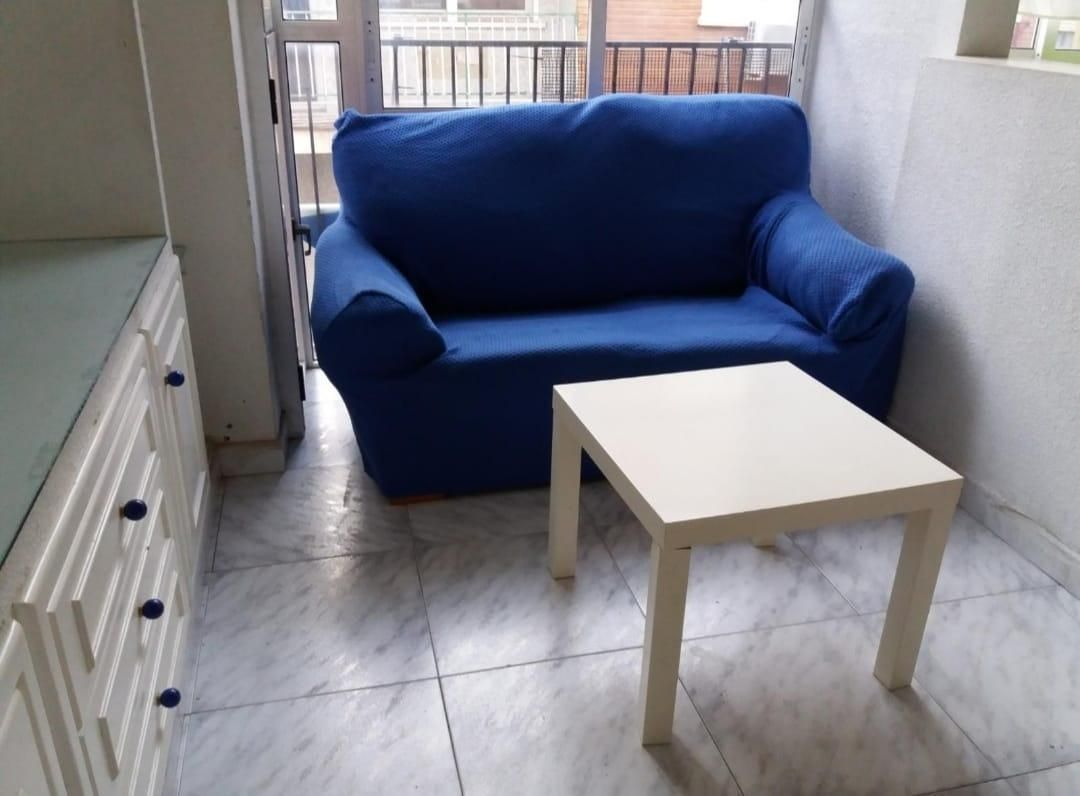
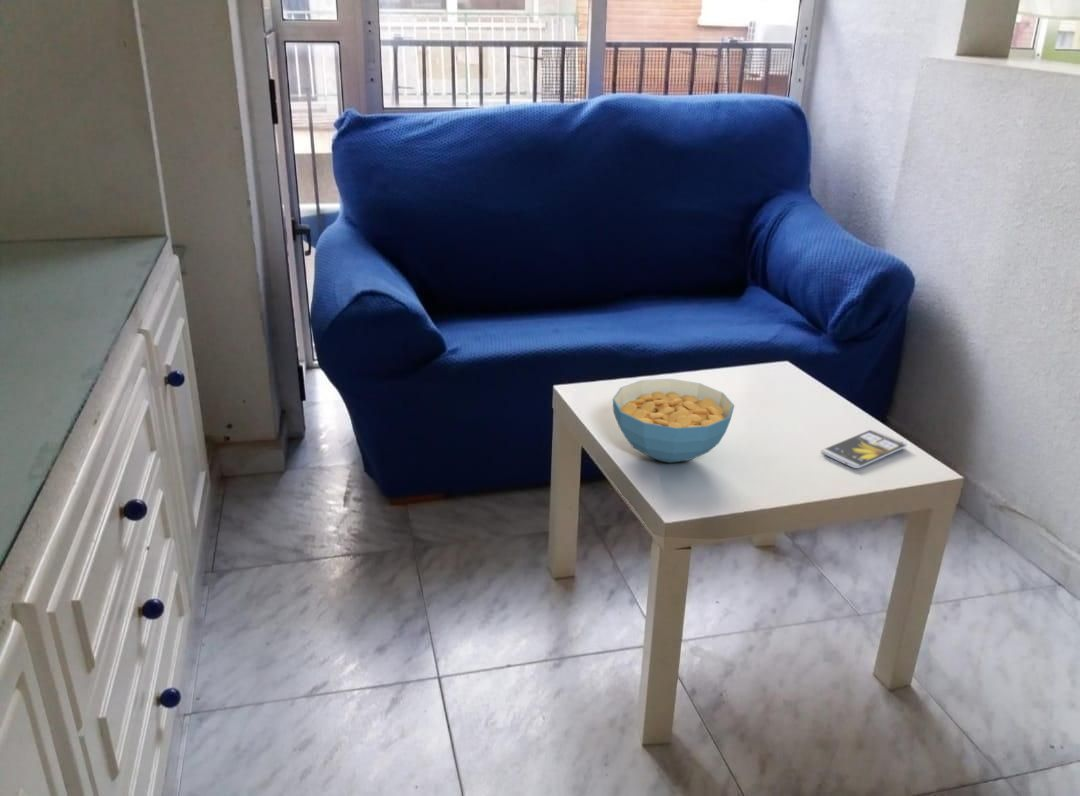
+ smartphone (865, 448)
+ cereal bowl (670, 428)
